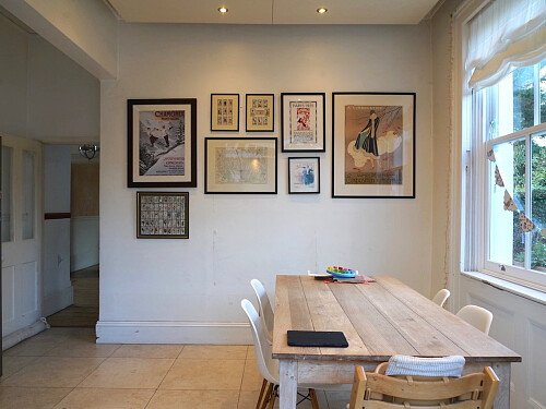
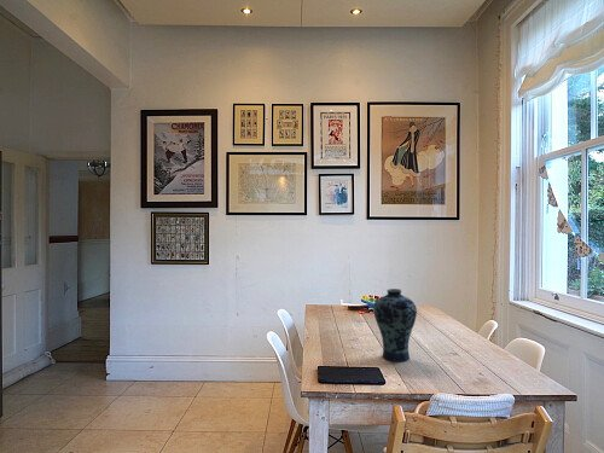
+ vase (394, 323)
